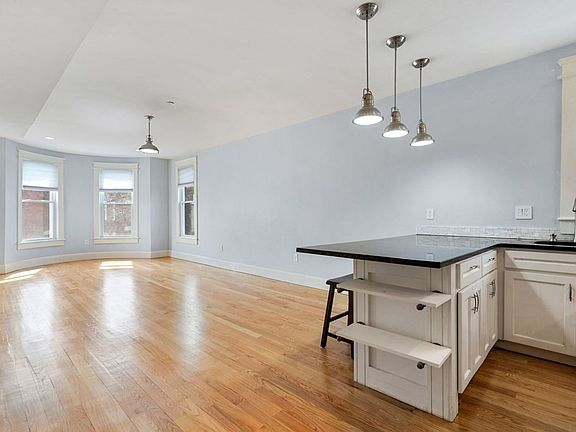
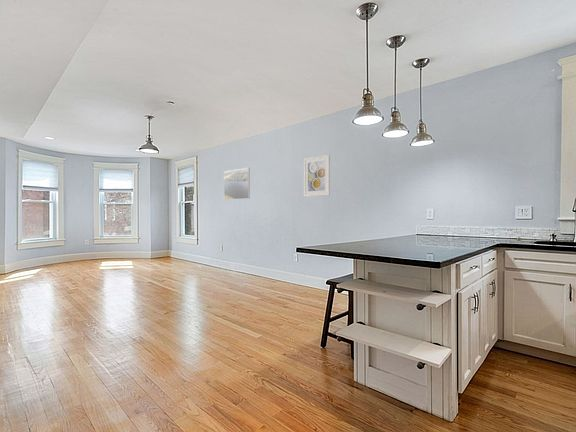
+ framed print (316, 176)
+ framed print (236, 184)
